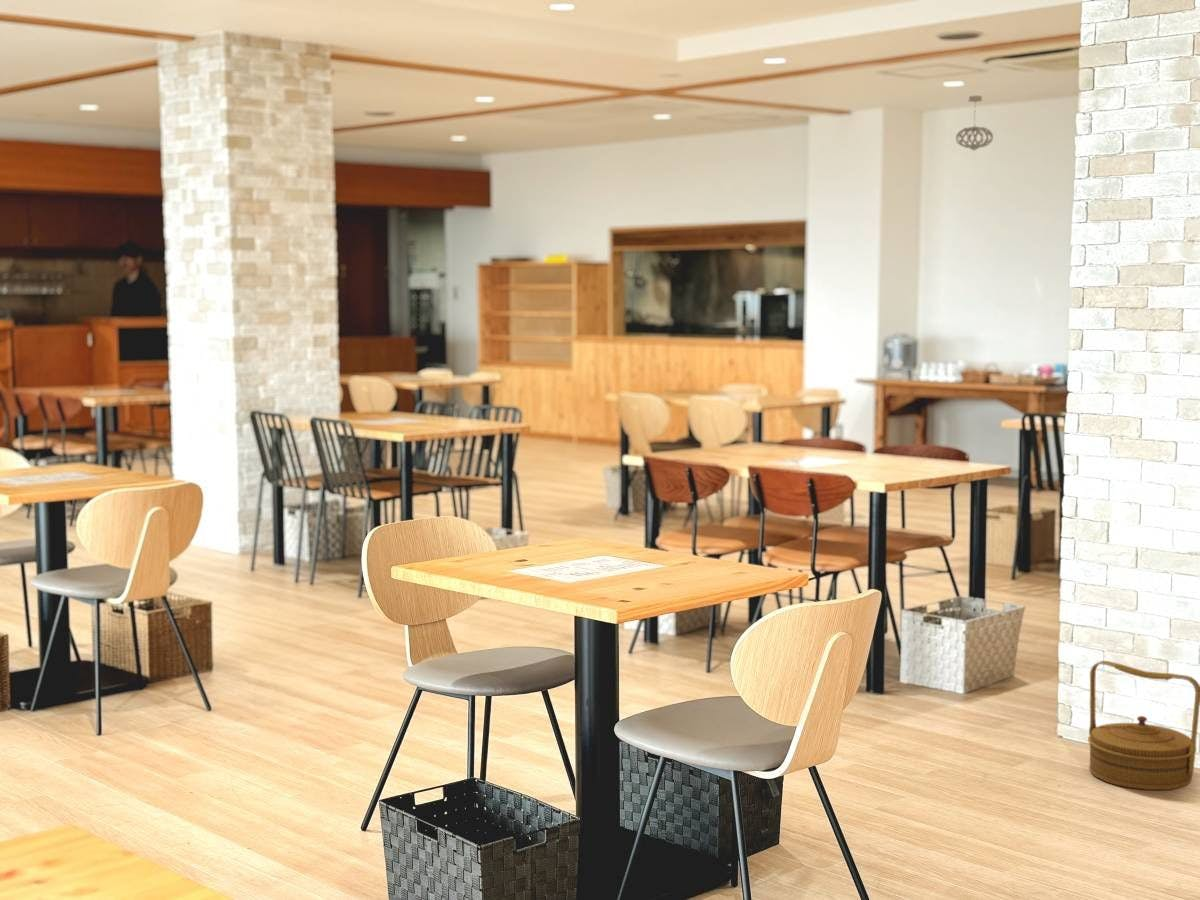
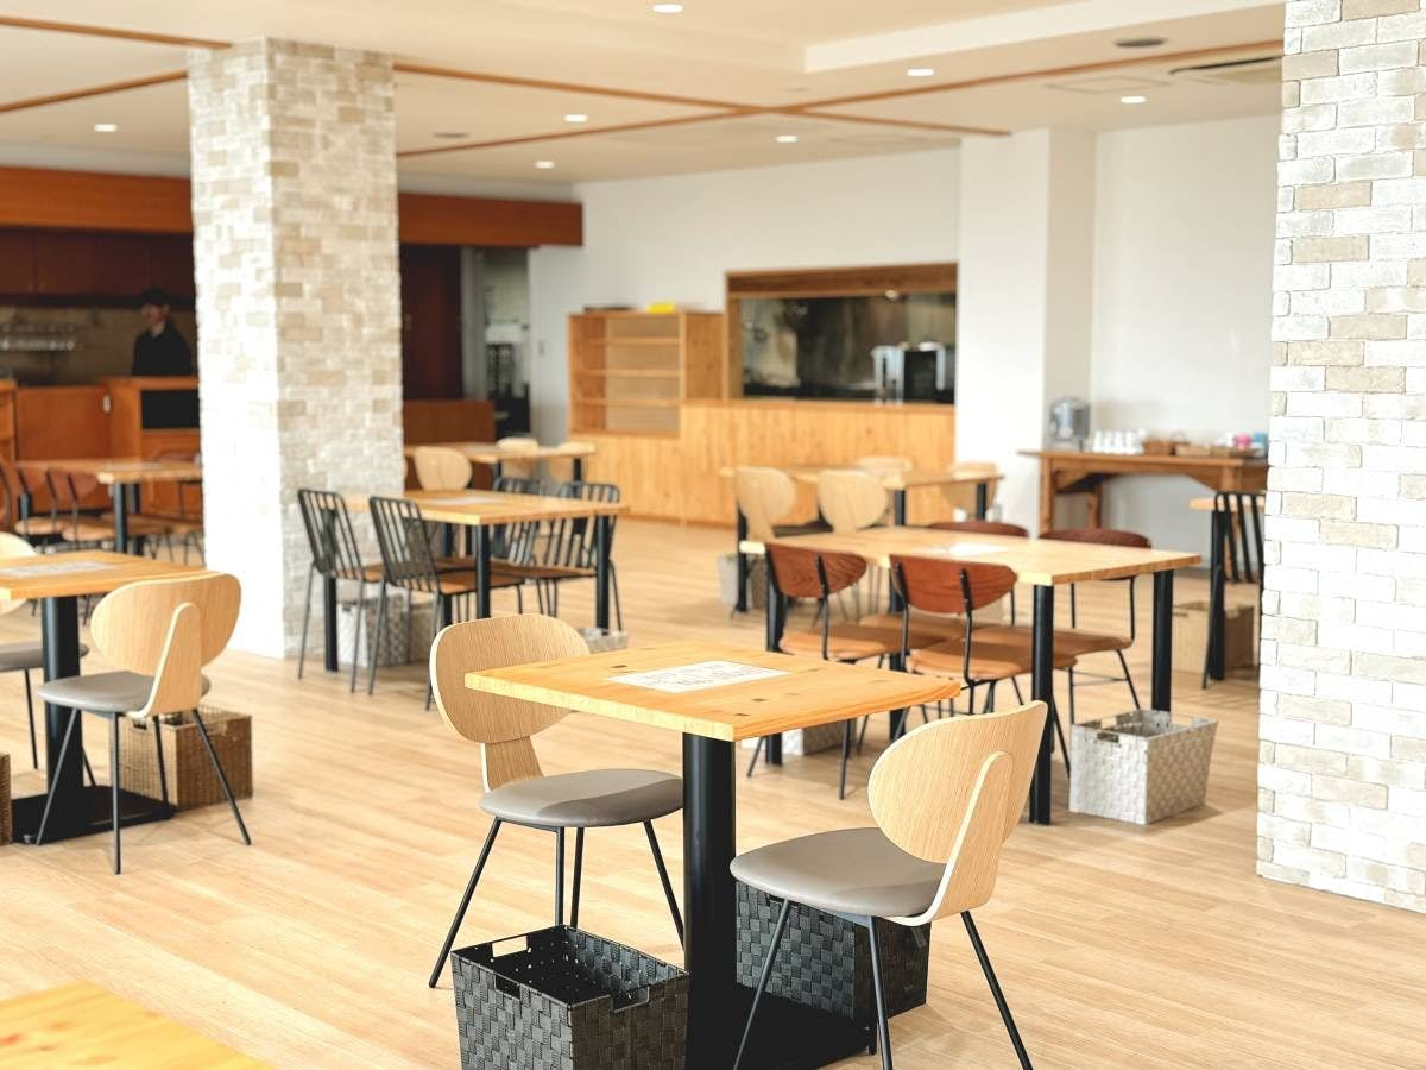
- basket (1142, 721)
- pendant light (974, 123)
